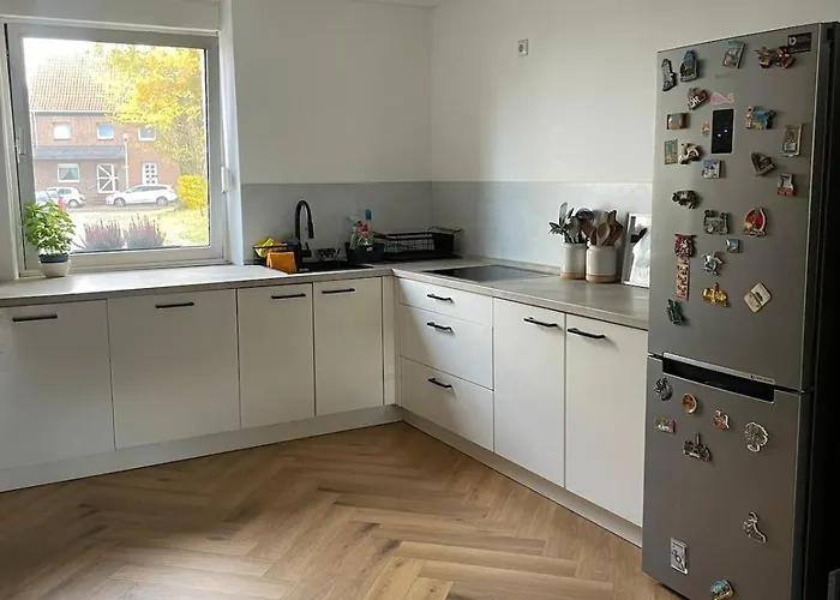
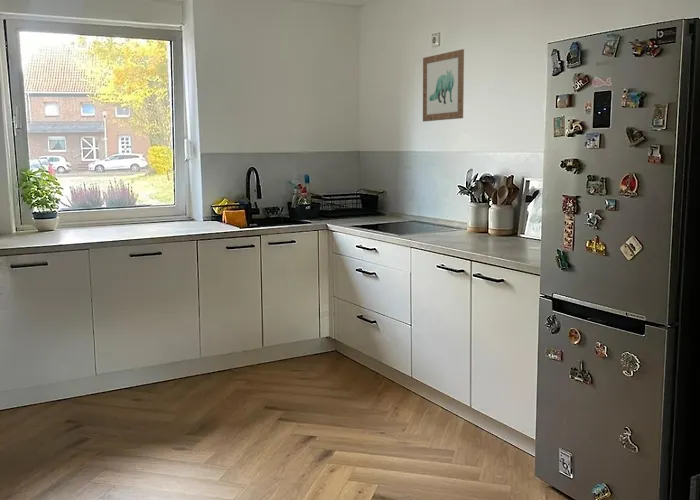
+ wall art (442, 87)
